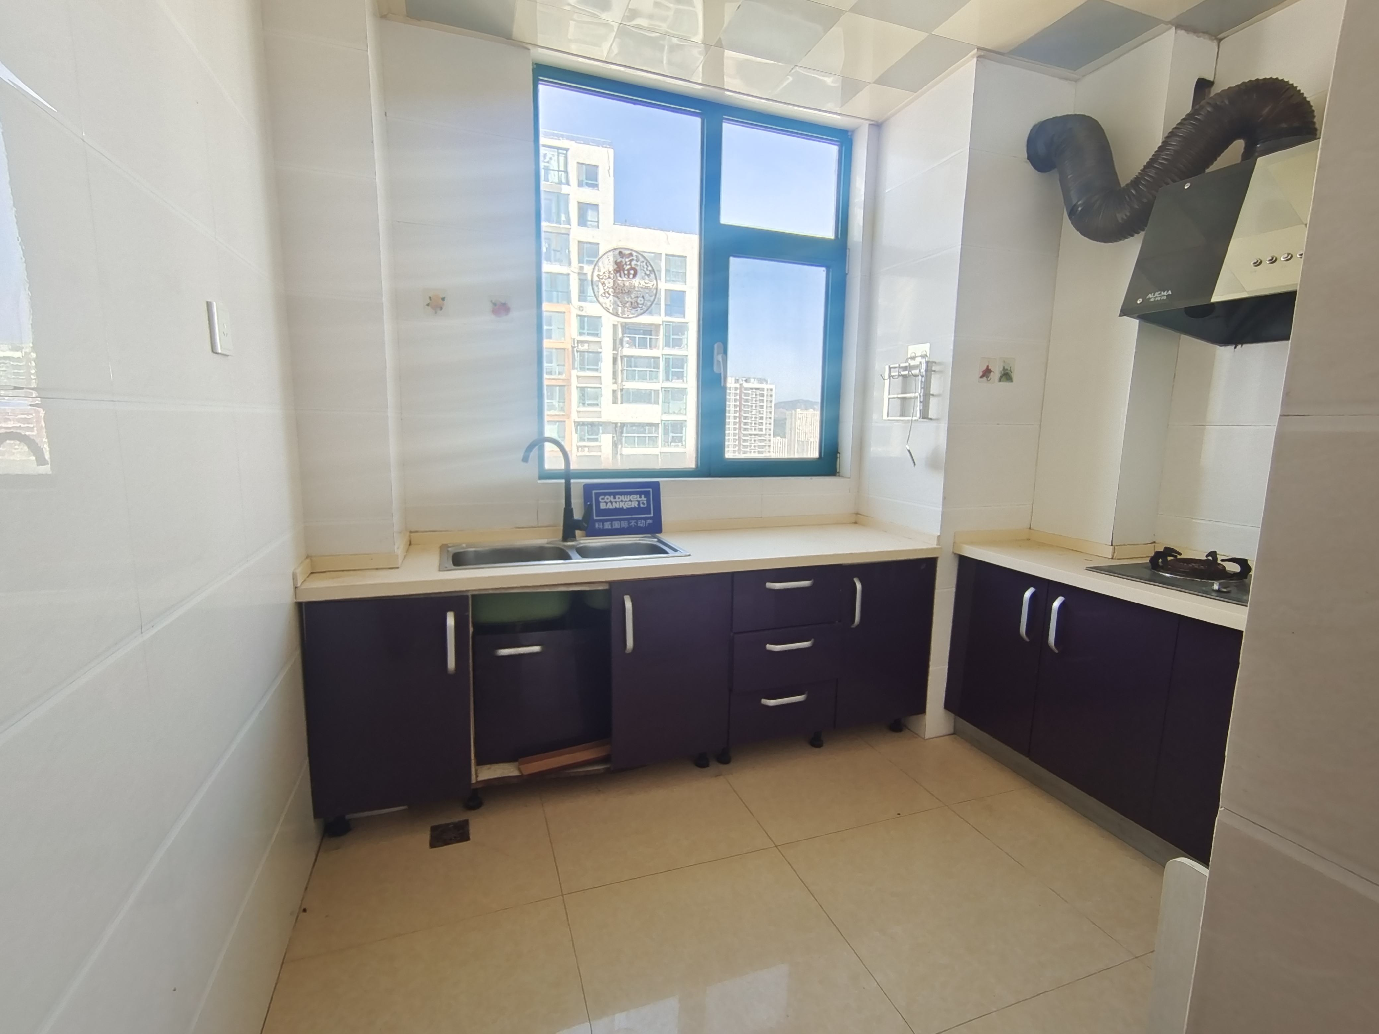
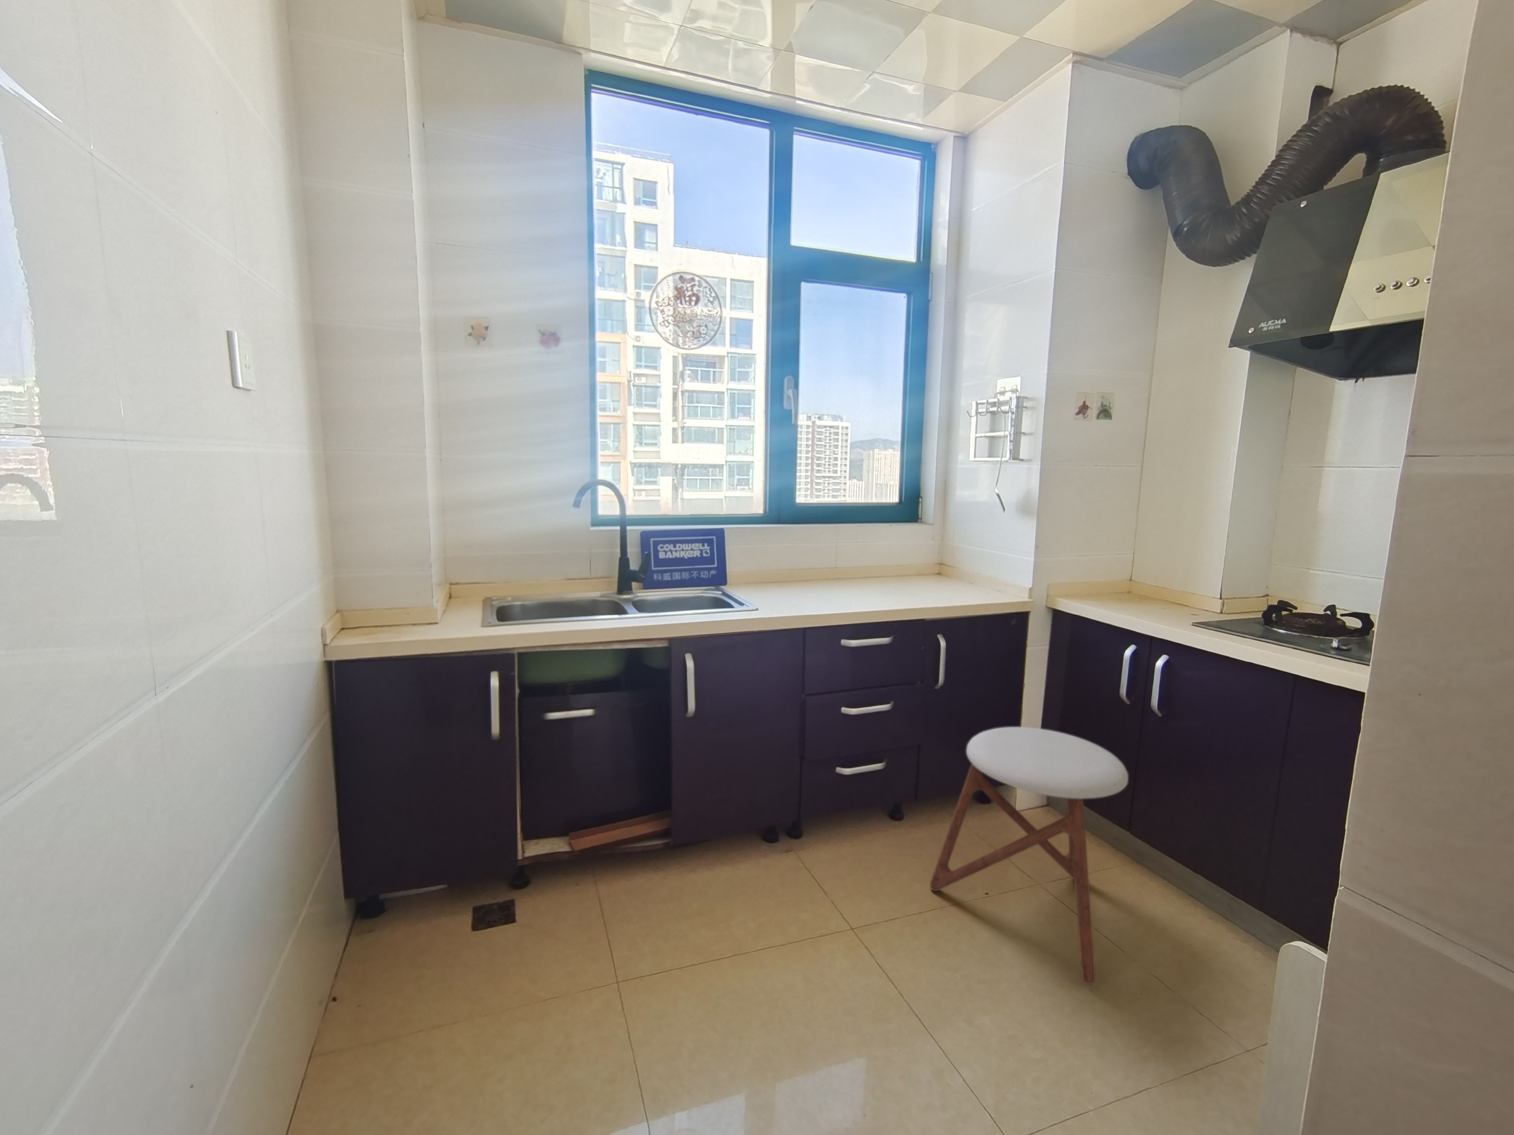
+ stool (1023, 830)
